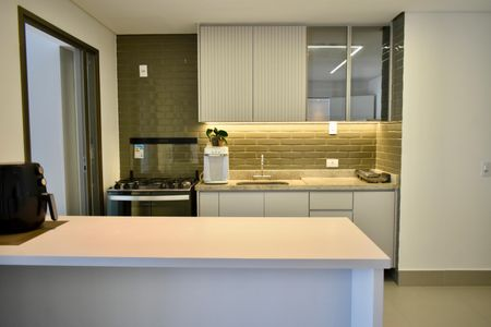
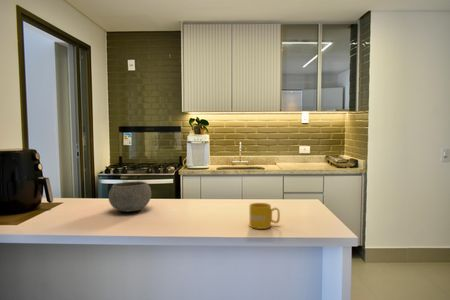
+ bowl (130, 196)
+ mug (264, 215)
